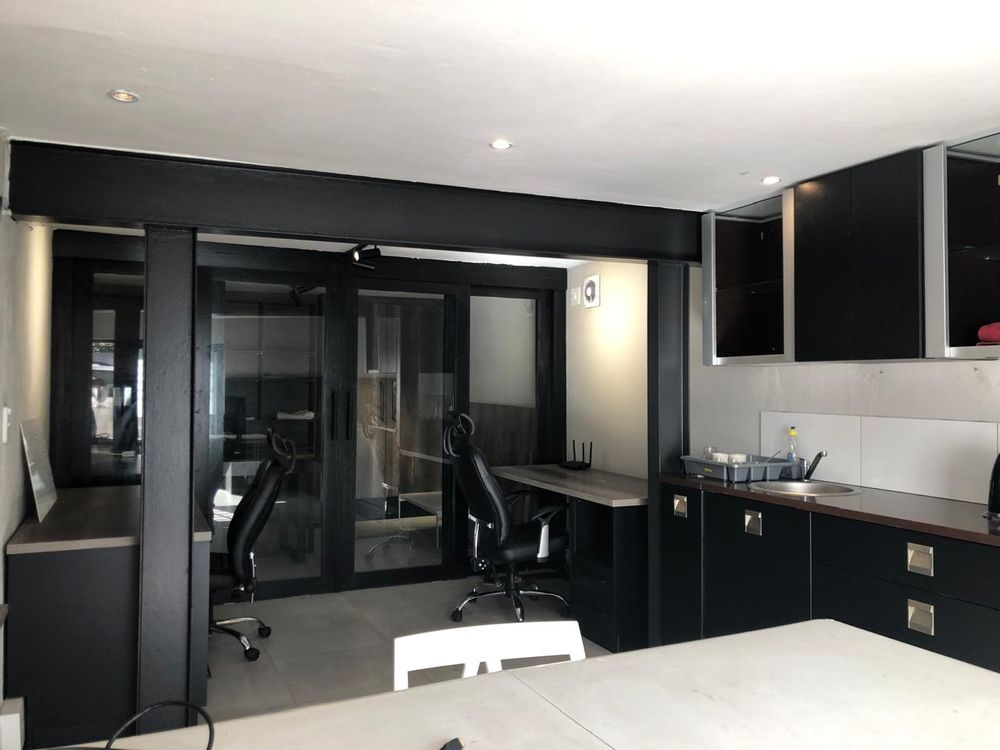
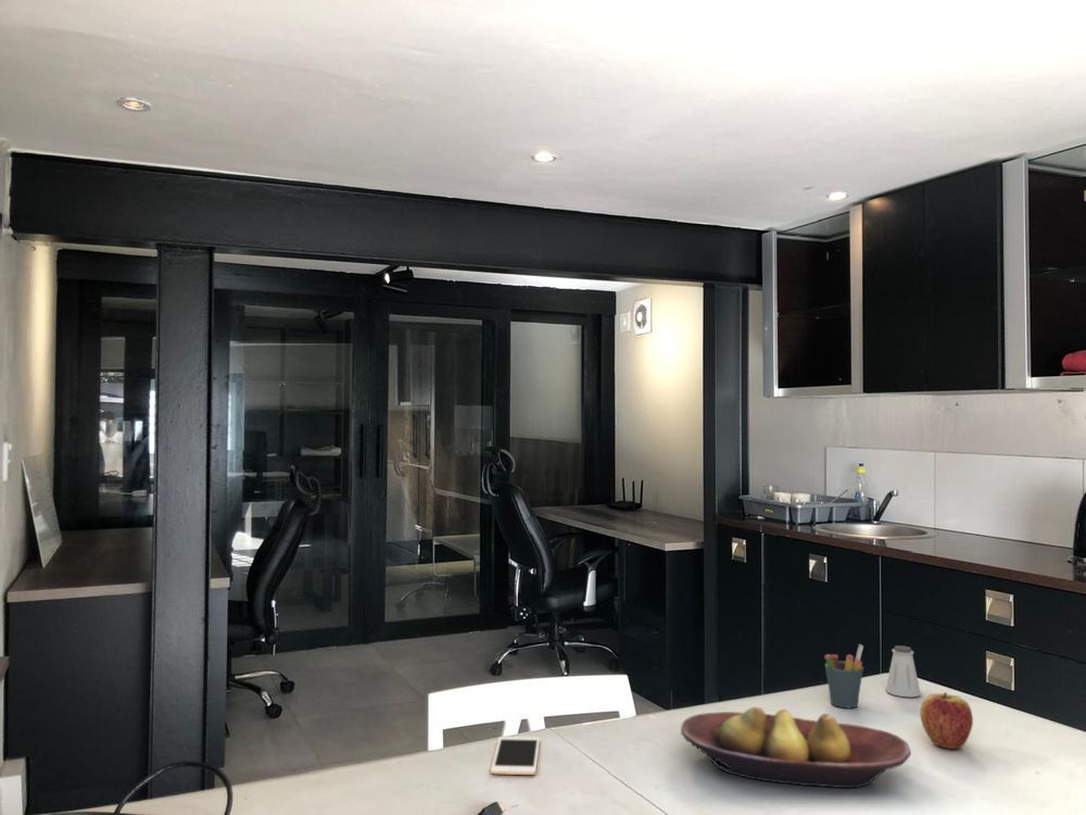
+ cell phone (516, 754)
+ apple (946, 718)
+ fruit bowl (792, 740)
+ saltshaker (902, 669)
+ pen holder (844, 675)
